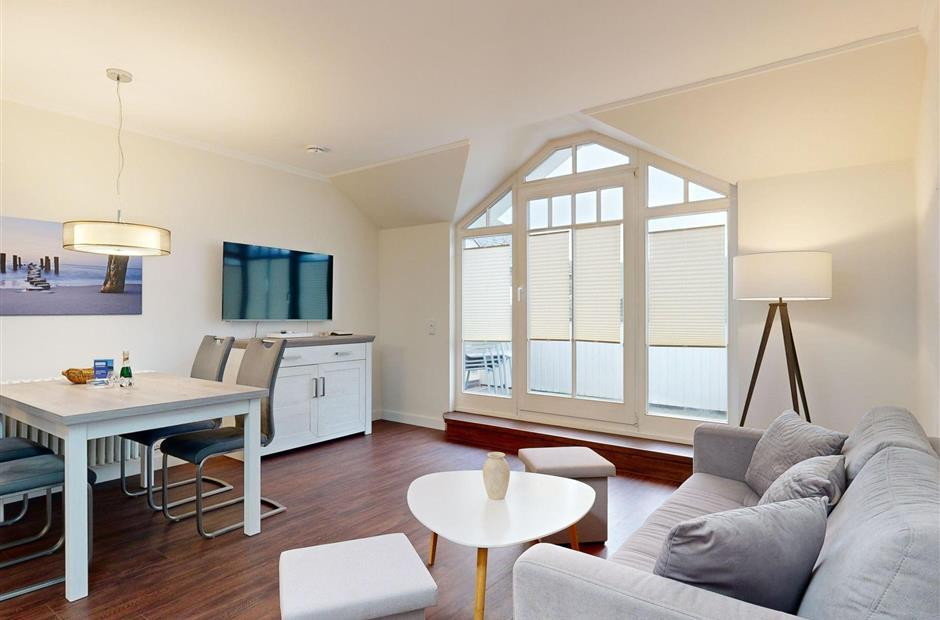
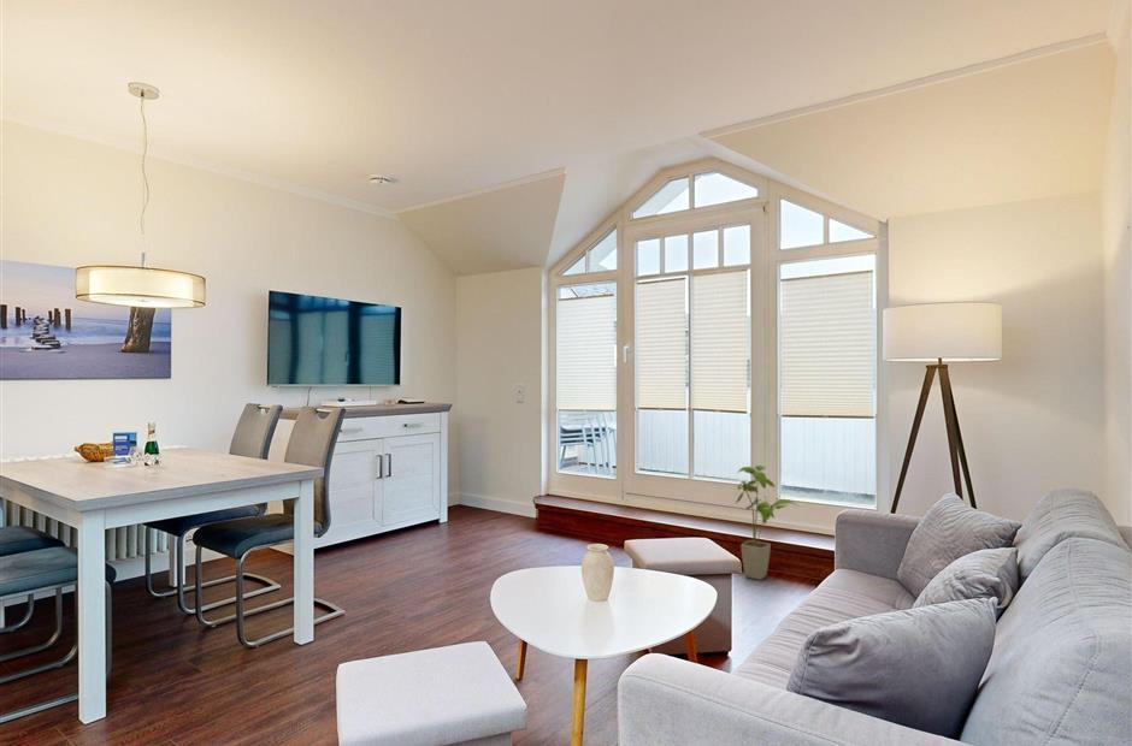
+ house plant (762, 522)
